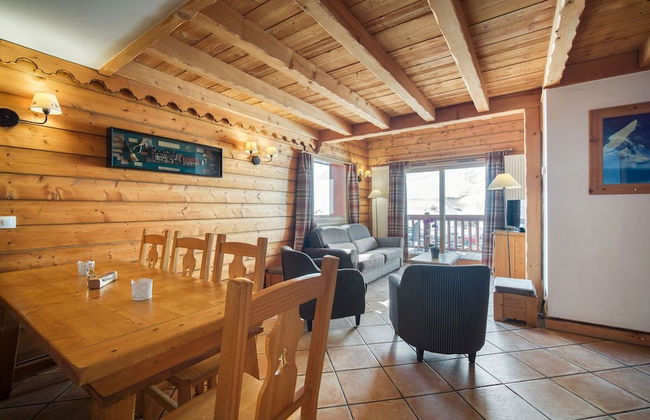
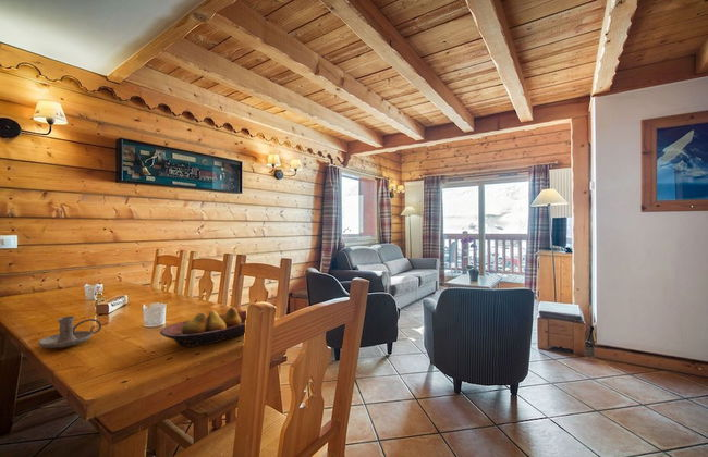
+ candle holder (72, 330)
+ fruit bowl (217, 322)
